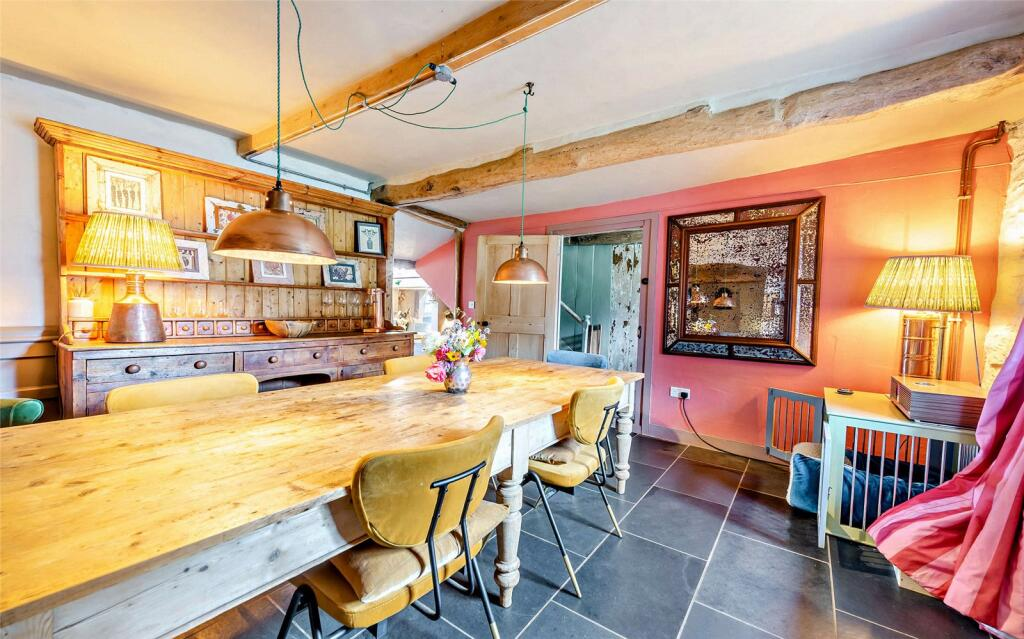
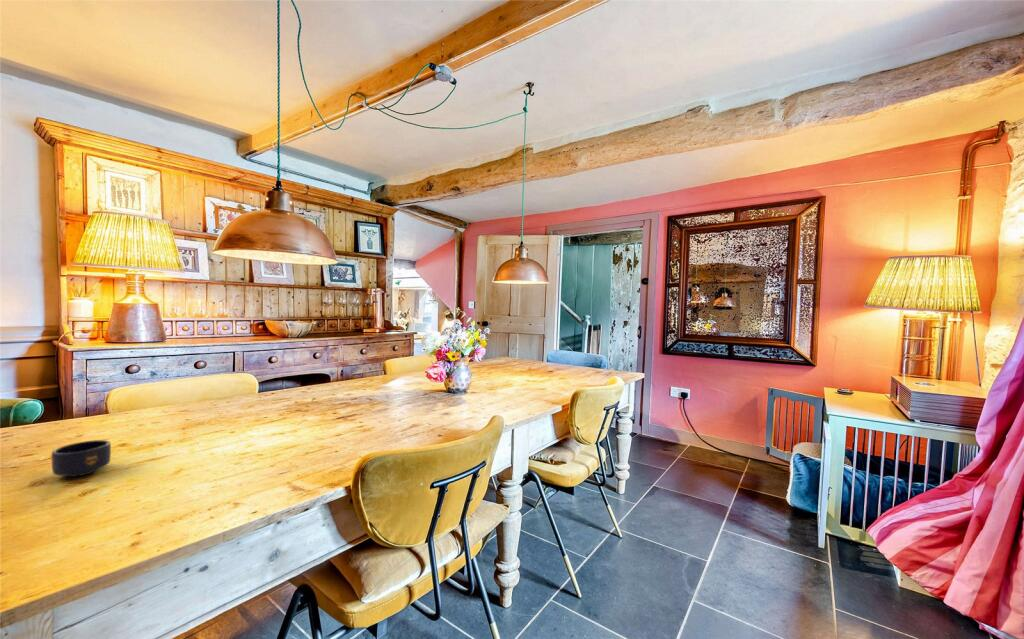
+ mug (80, 458)
